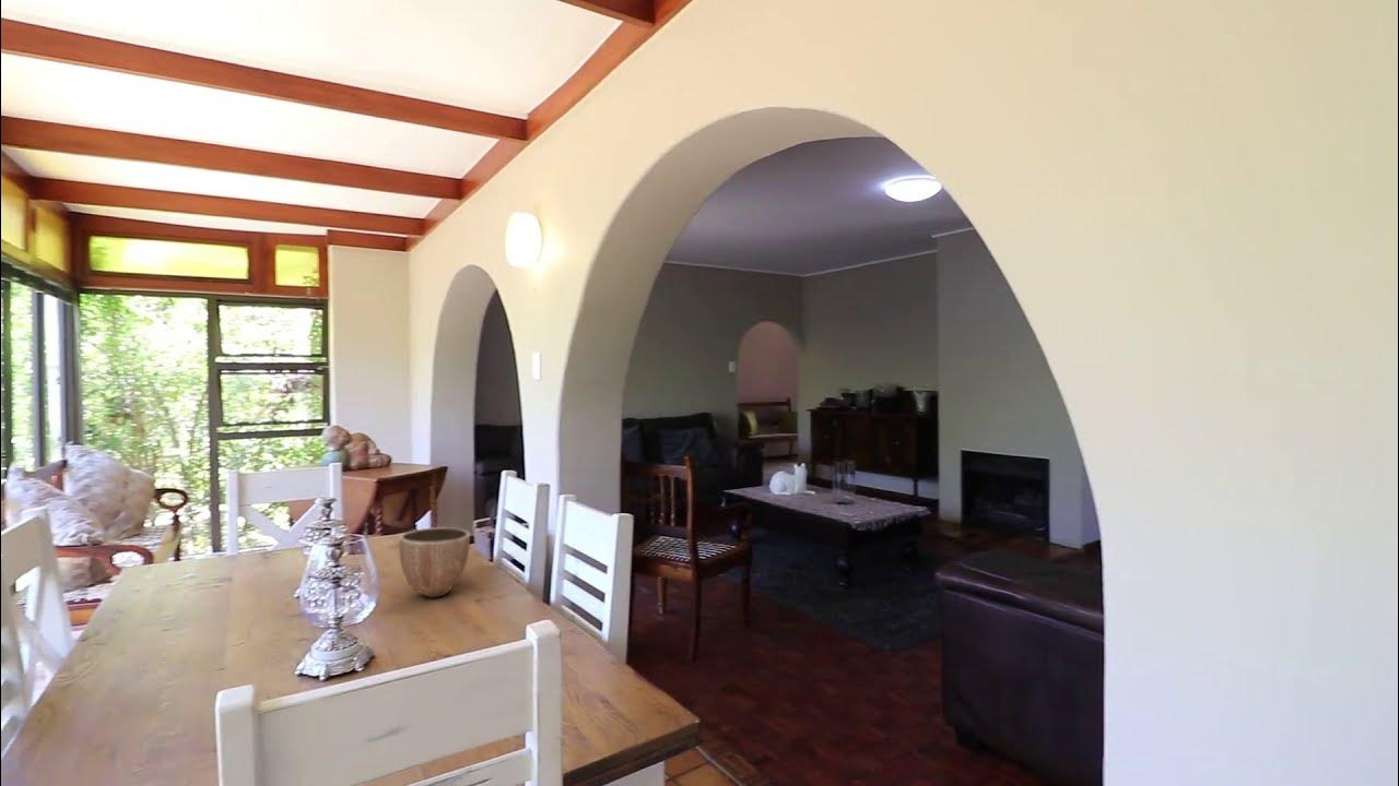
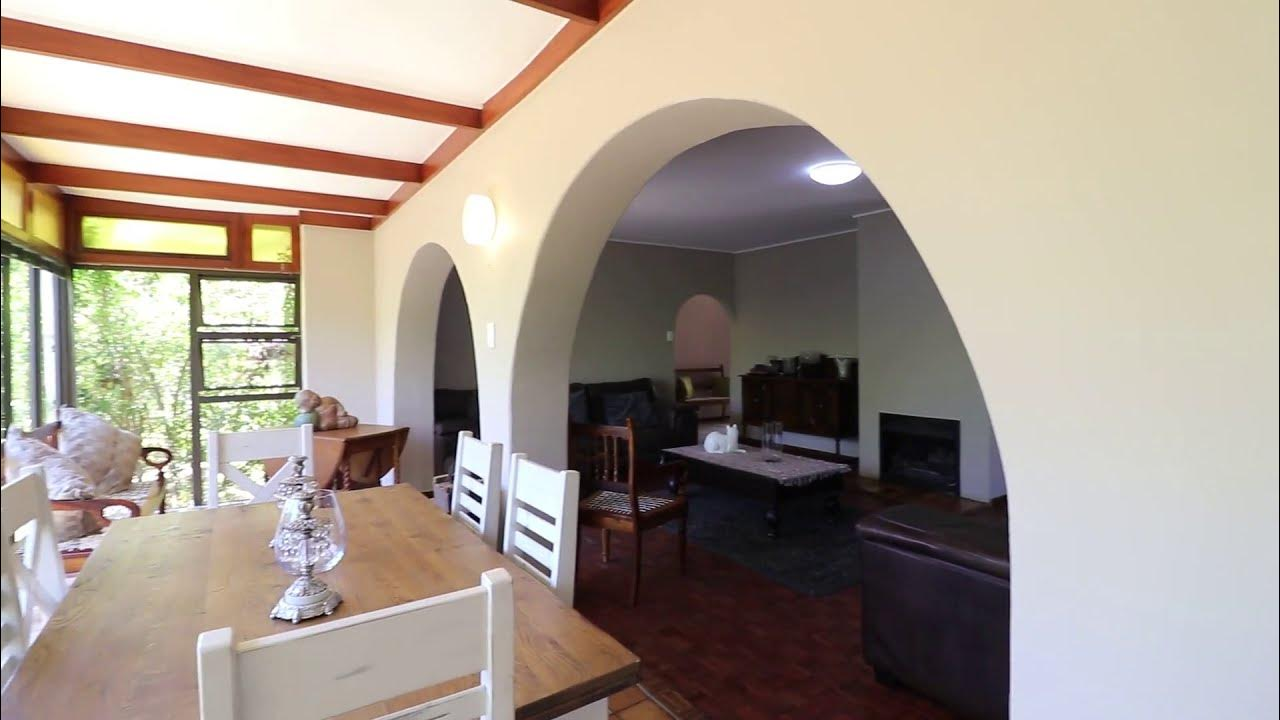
- decorative bowl (435, 563)
